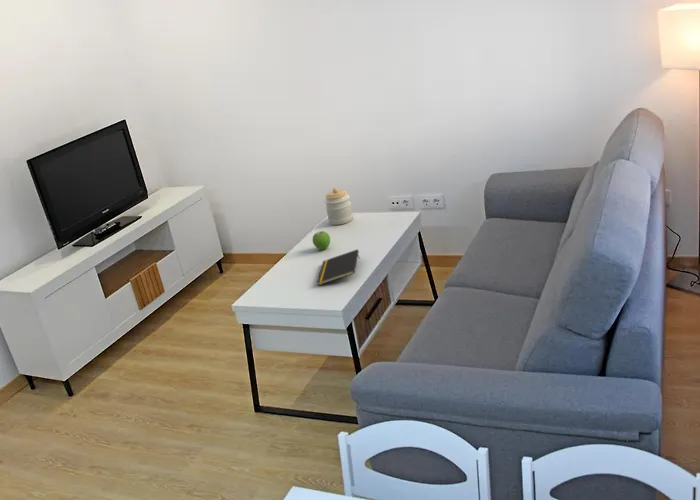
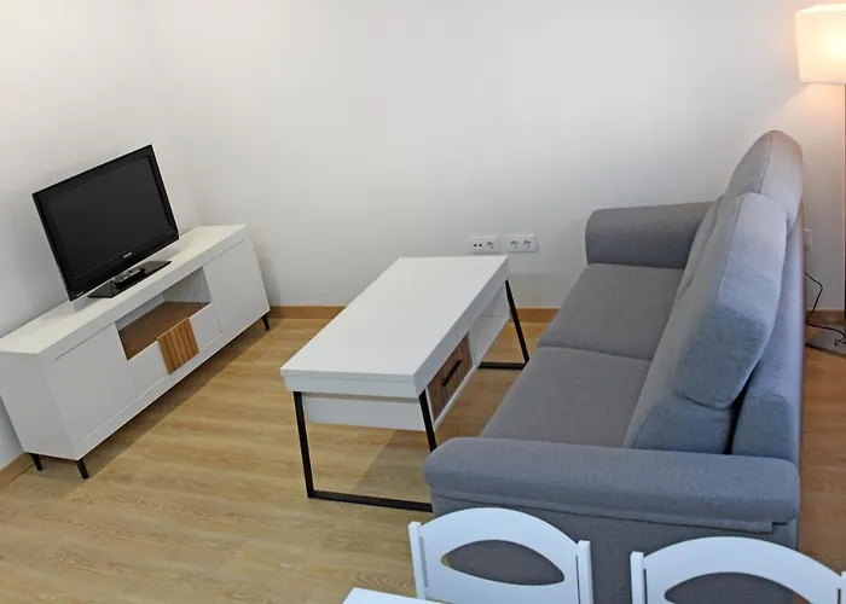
- fruit (321, 240)
- jar (338, 204)
- notepad (338, 266)
